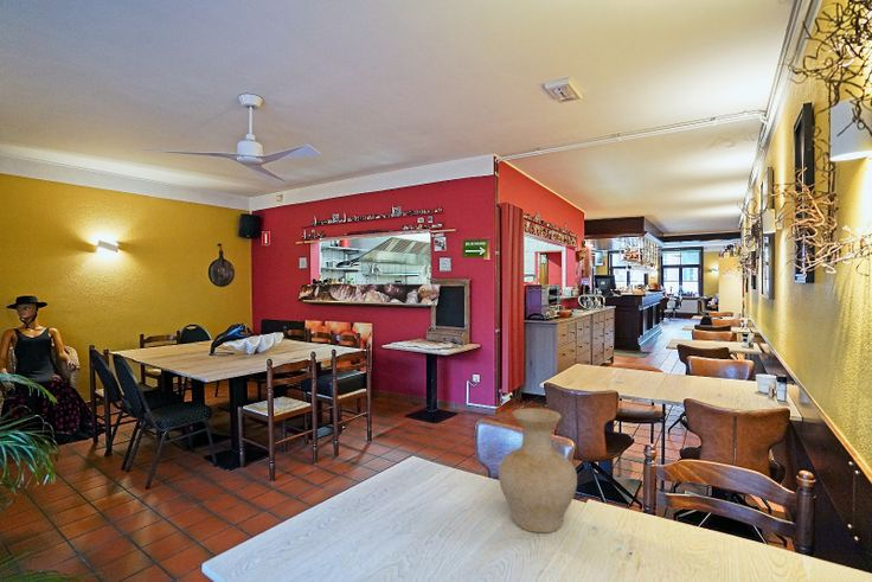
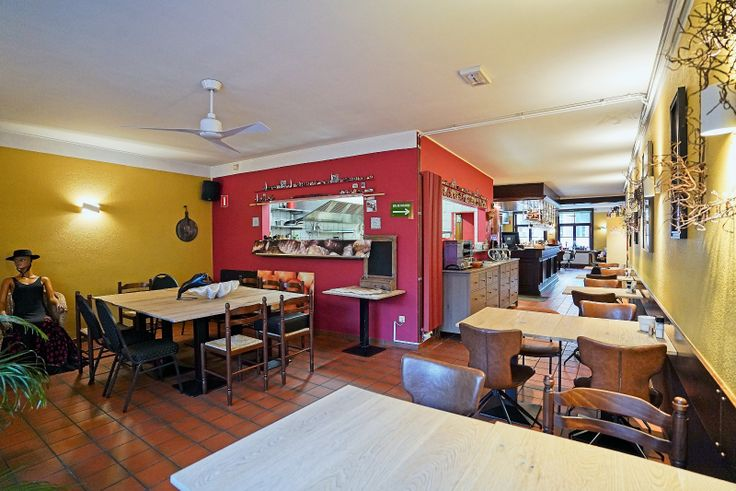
- vase (537, 466)
